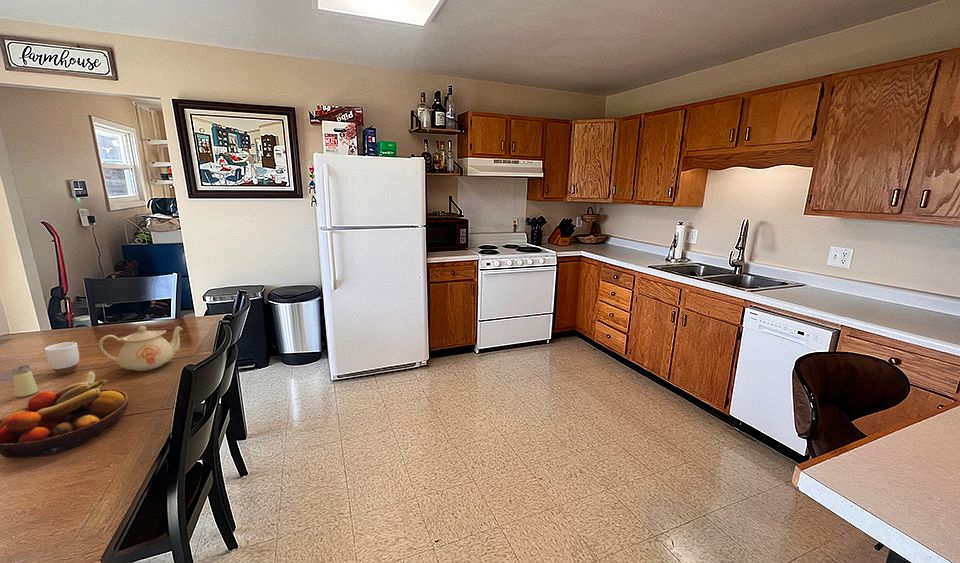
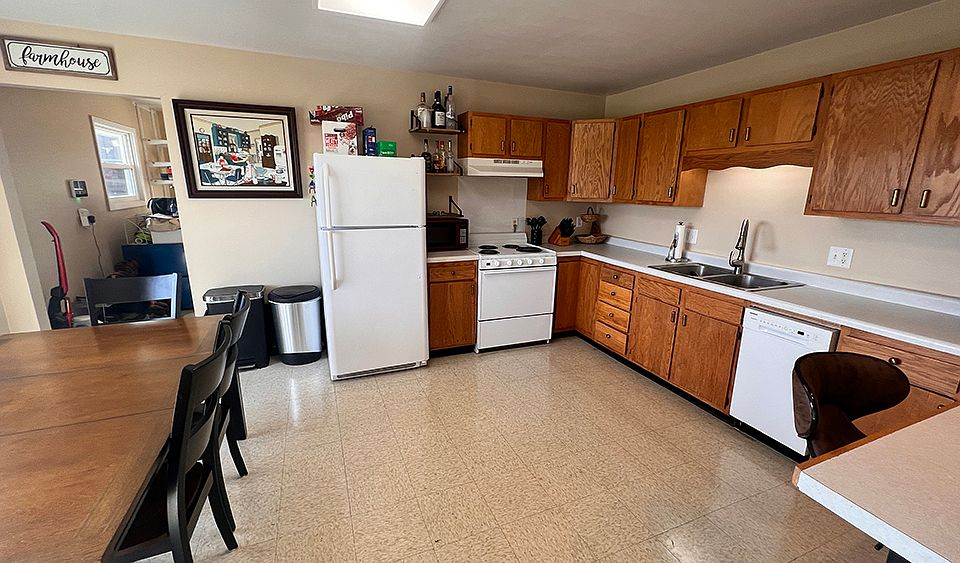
- mug (64, 357)
- fruit bowl (61, 409)
- teapot (144, 345)
- saltshaker (24, 380)
